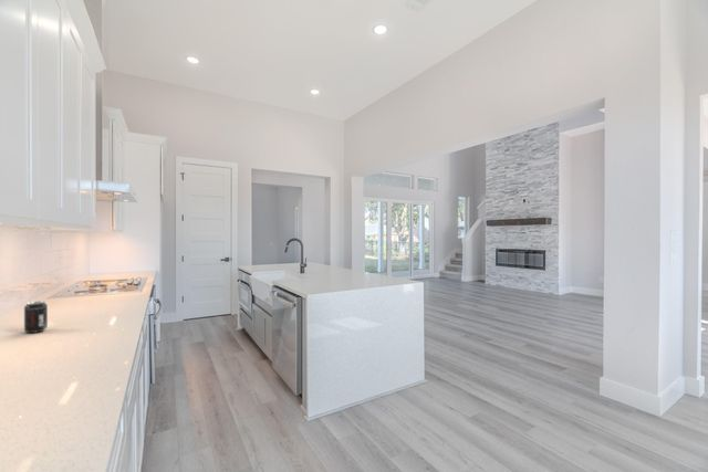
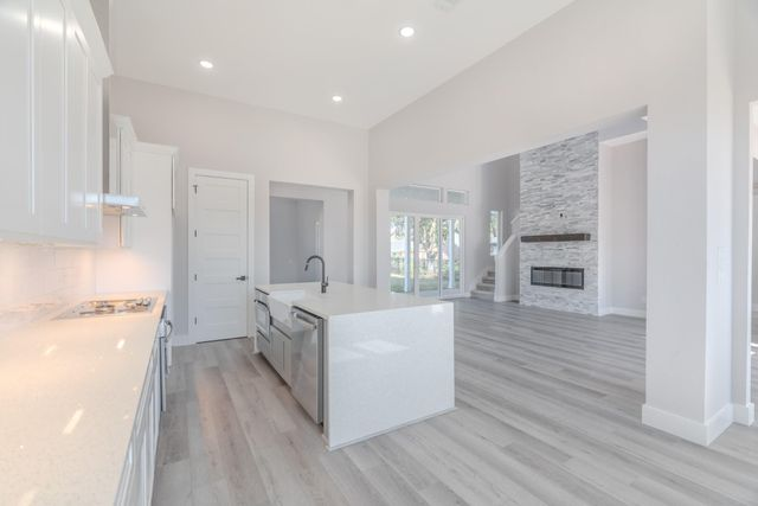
- beverage can (35, 316)
